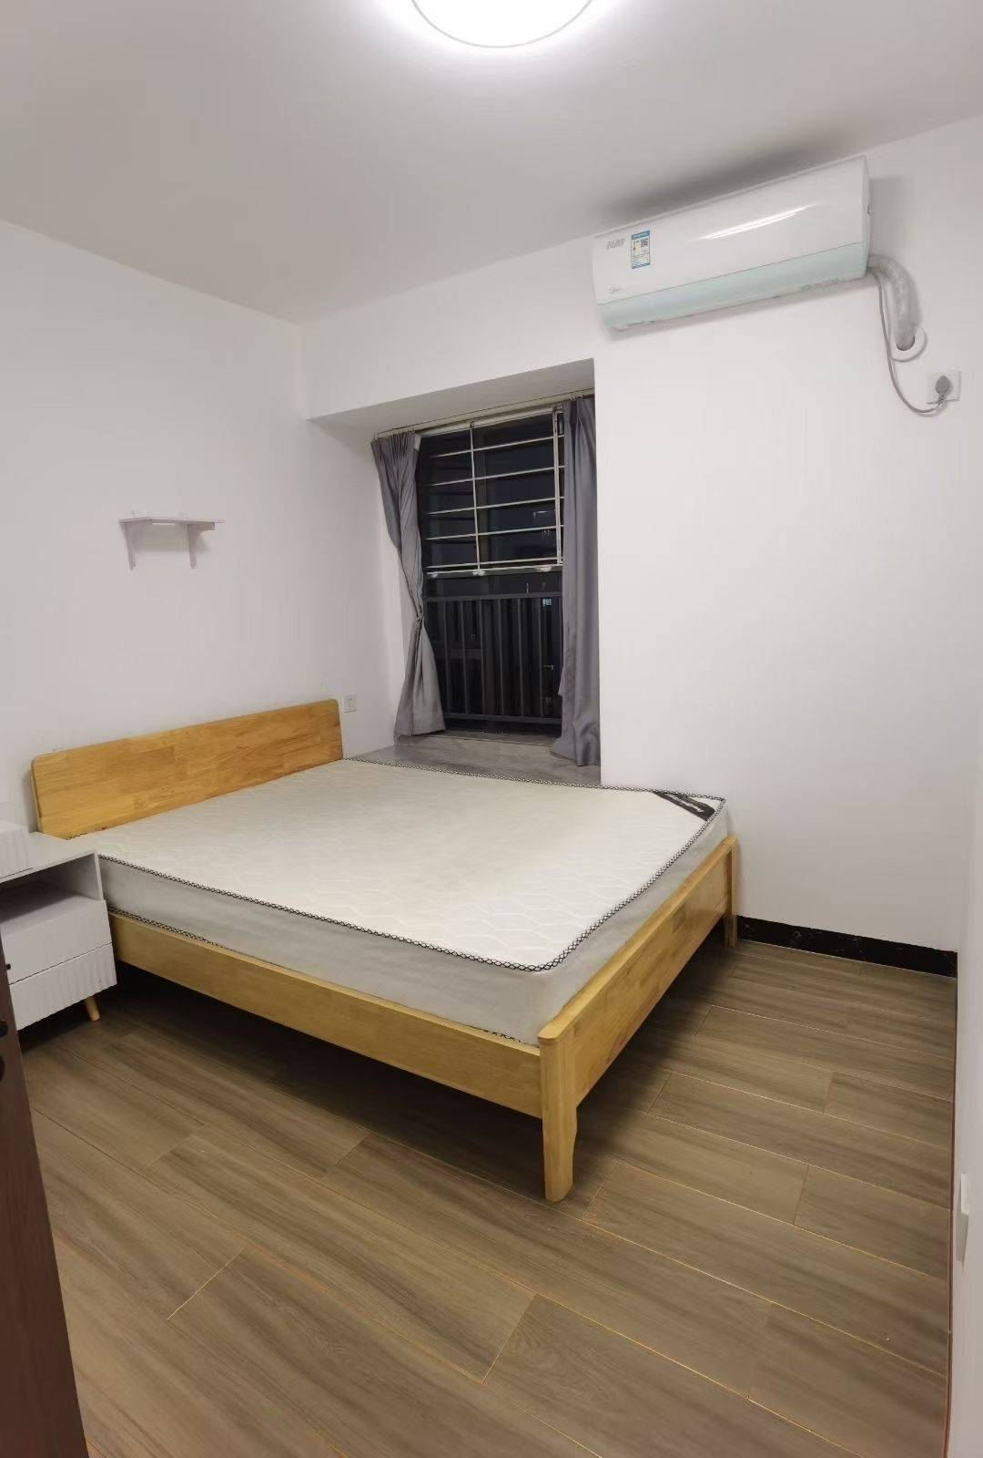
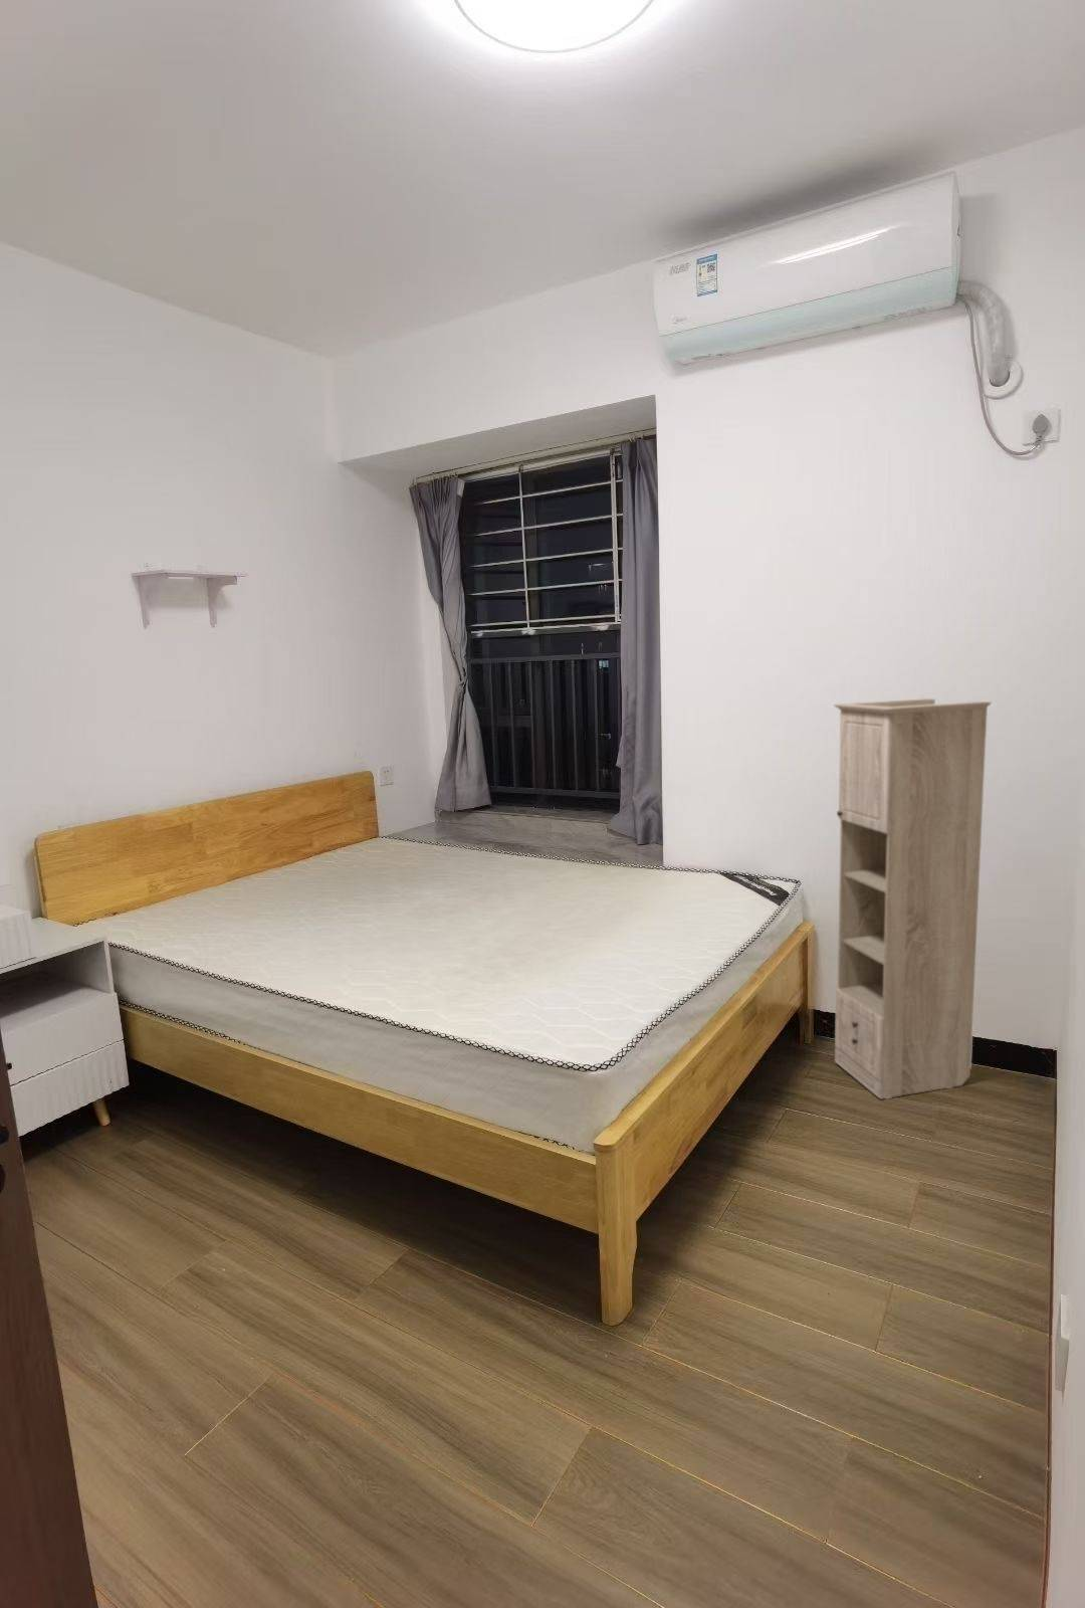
+ storage cabinet (903, 896)
